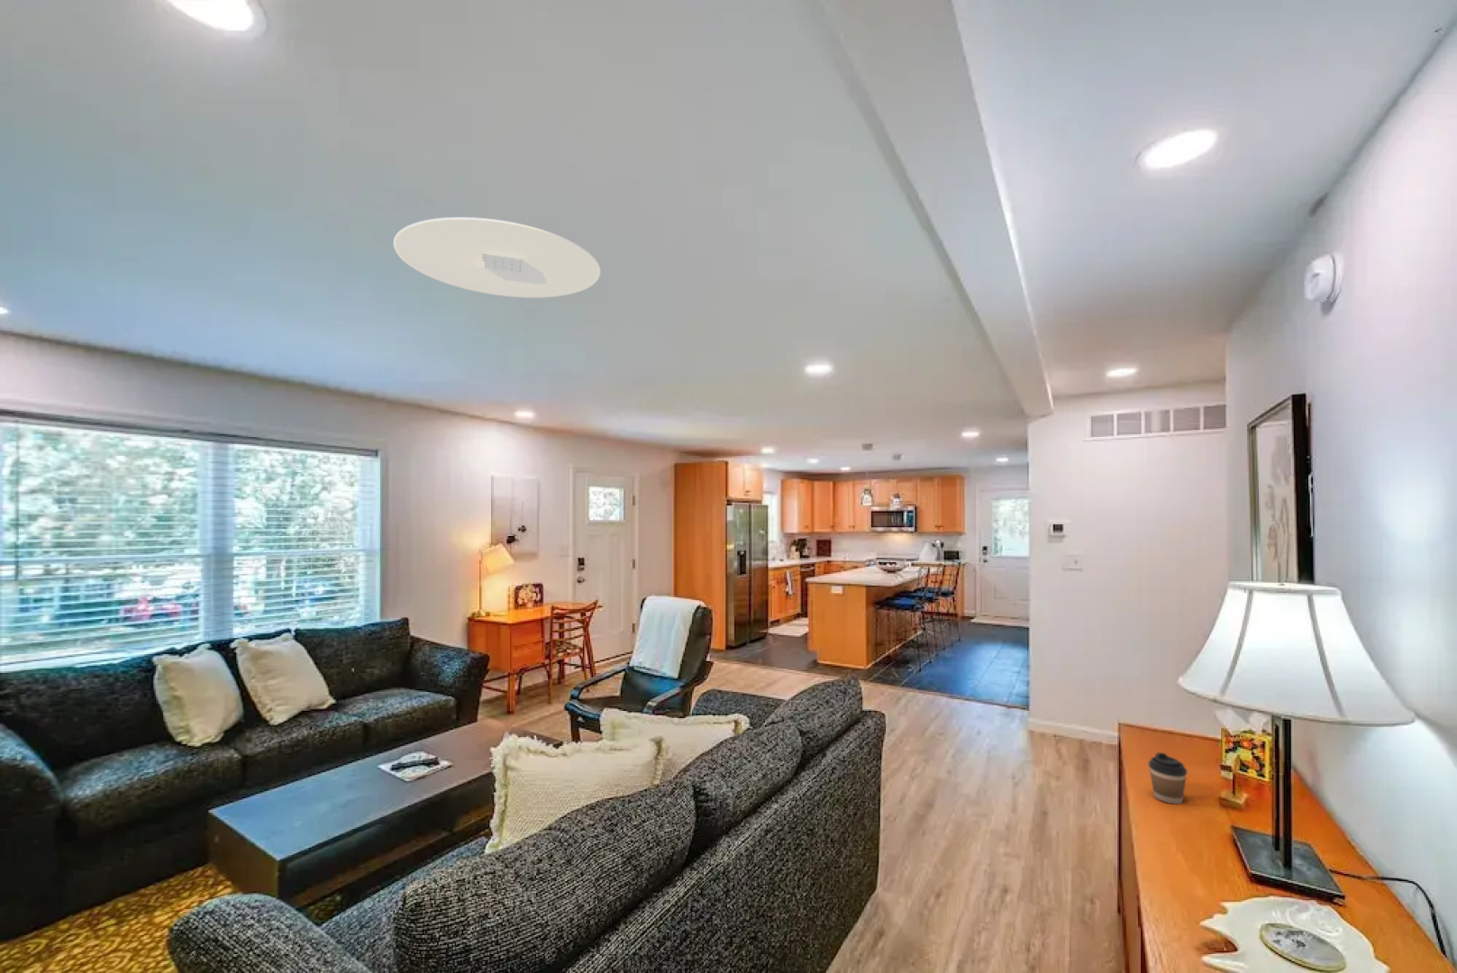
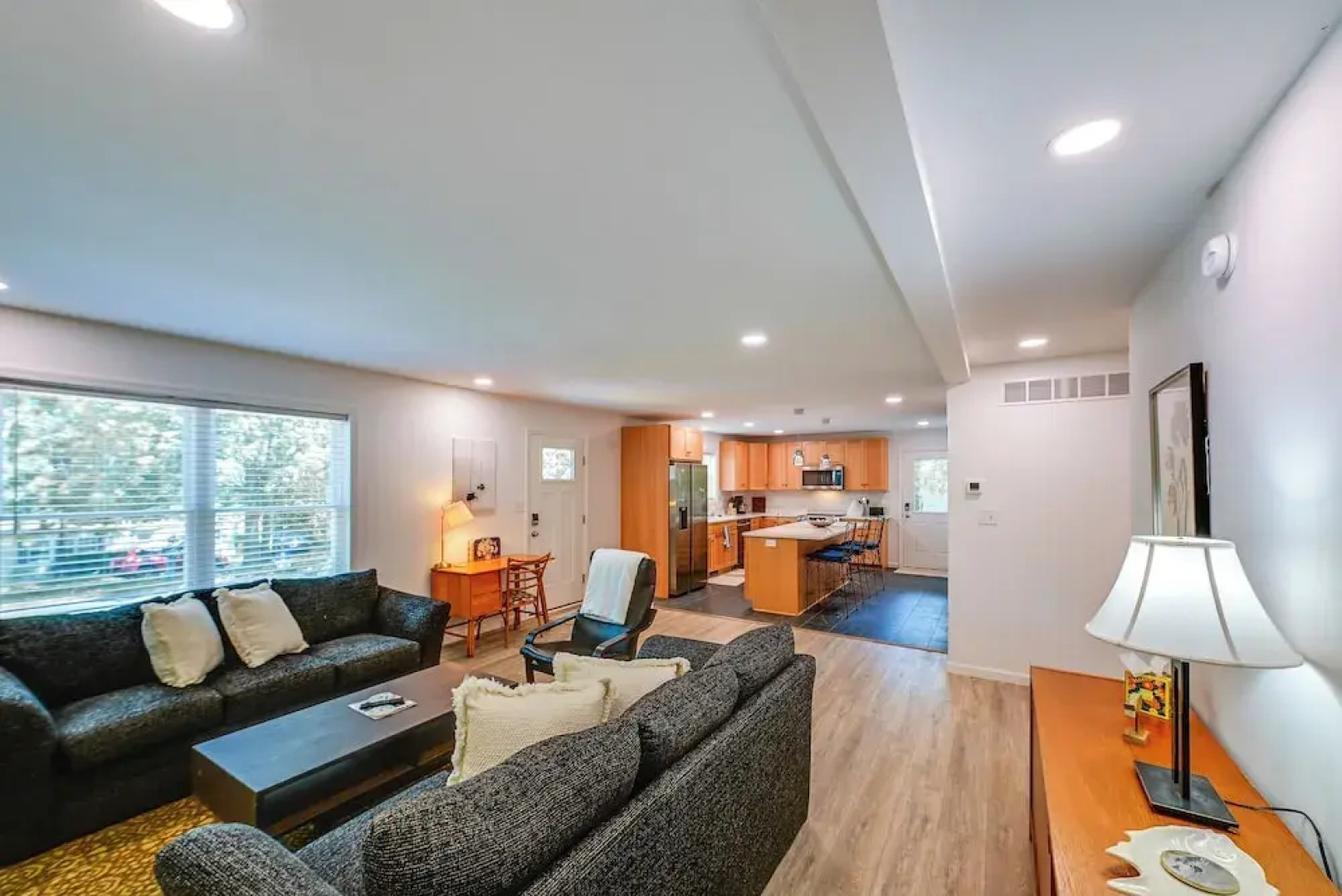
- ceiling light (503, 254)
- coffee cup (1167, 776)
